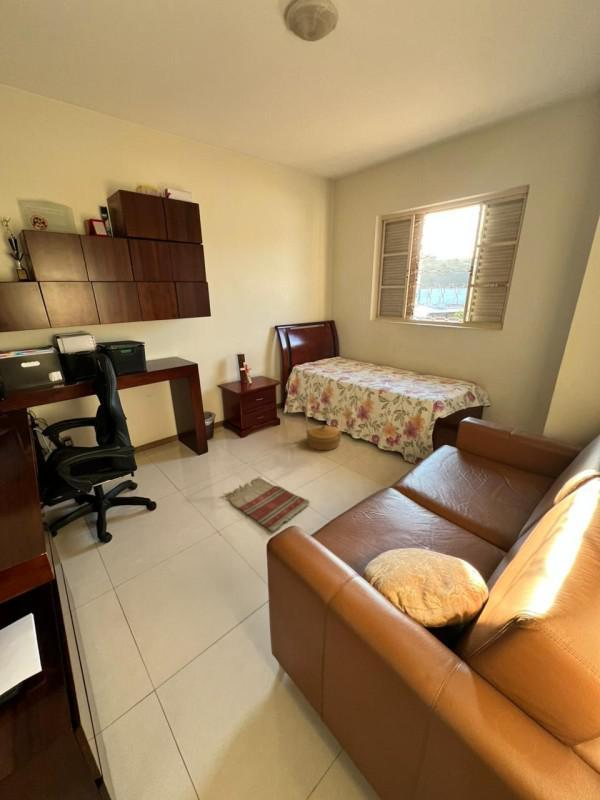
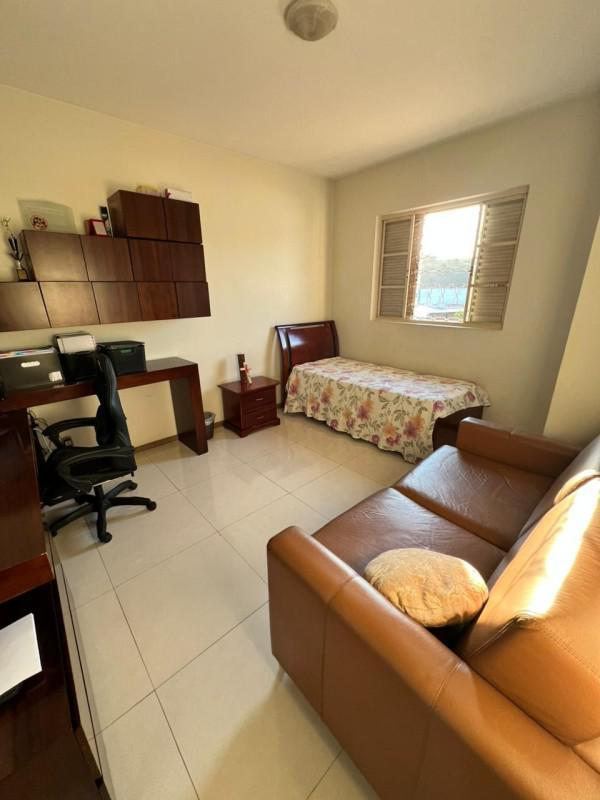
- rug (264, 498)
- basket (323, 426)
